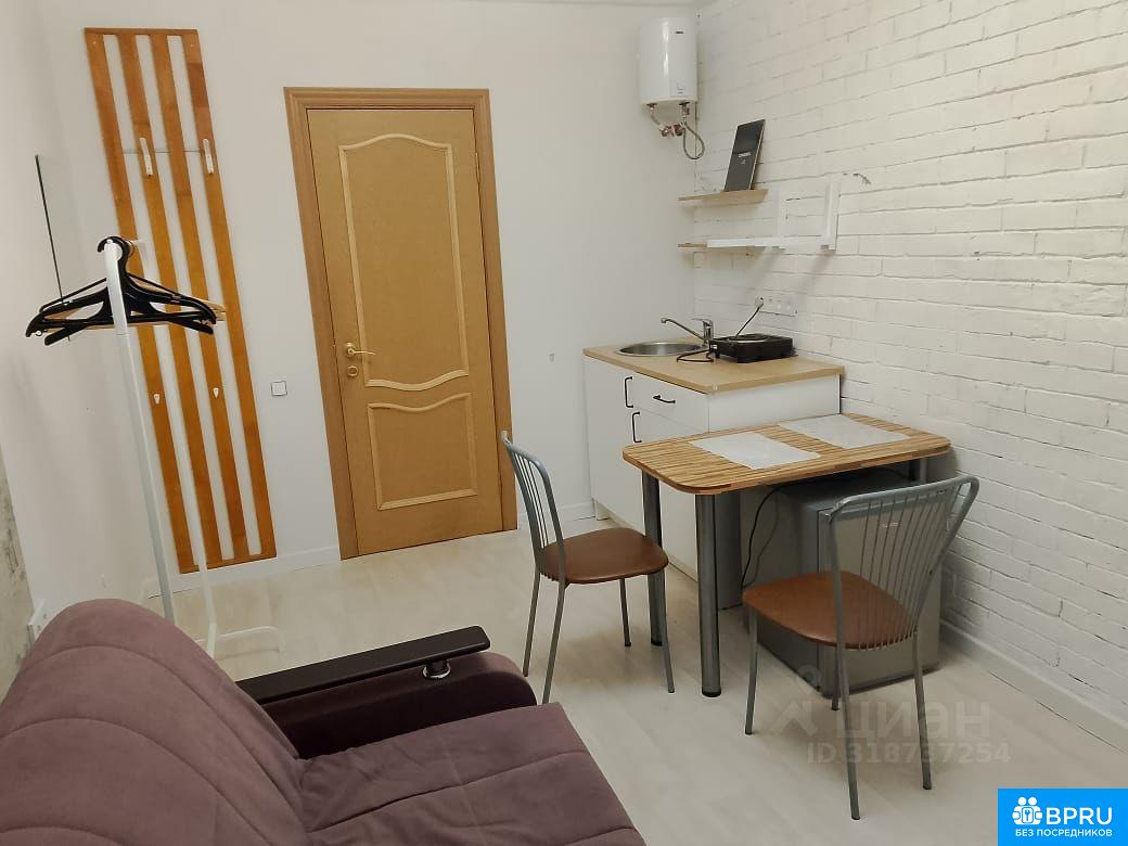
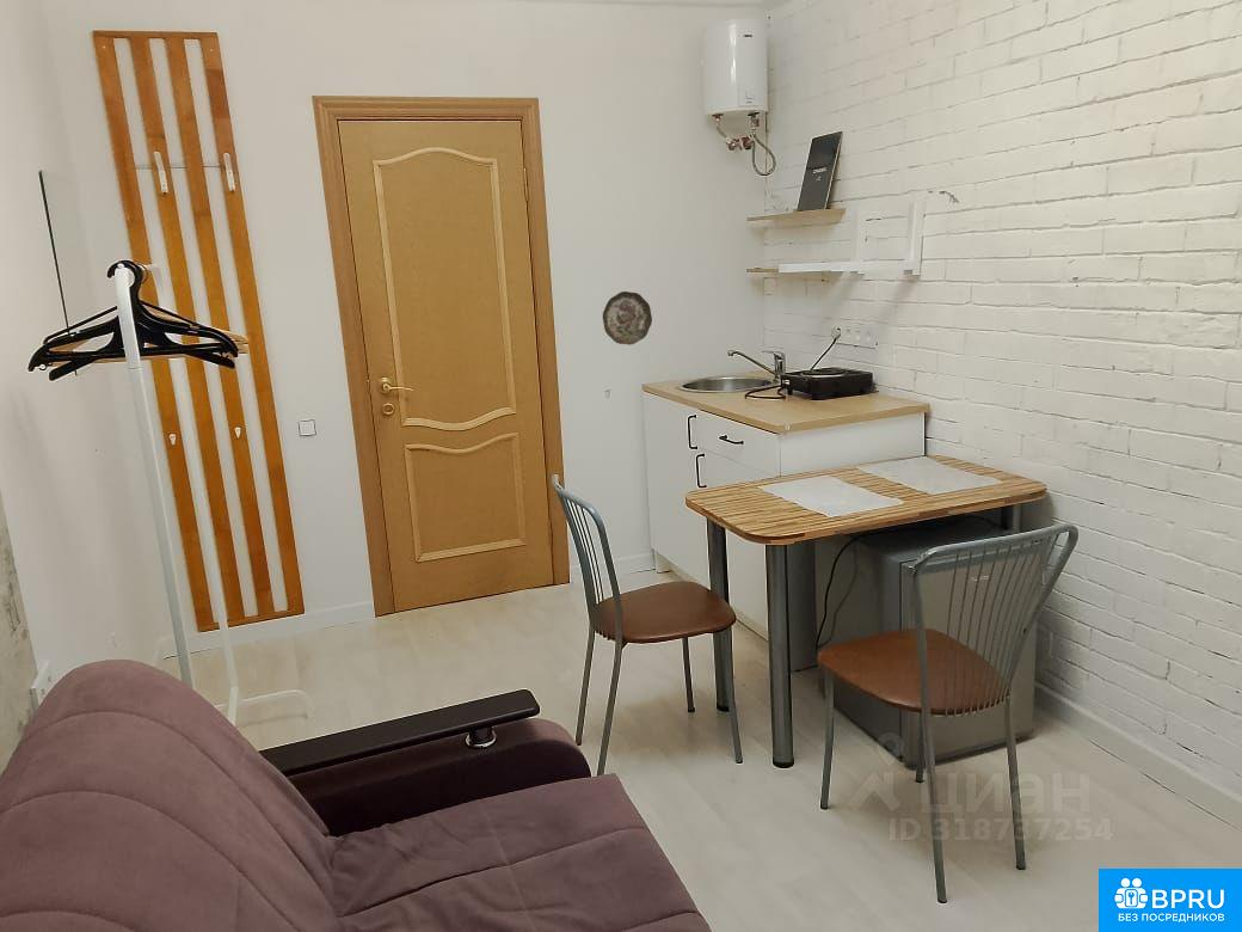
+ decorative plate (626, 318)
